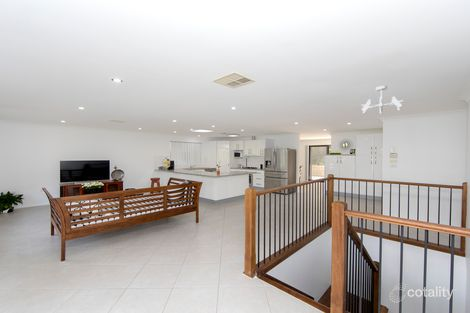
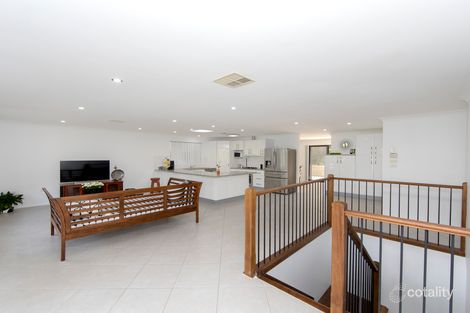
- ceiling light fixture (381, 98)
